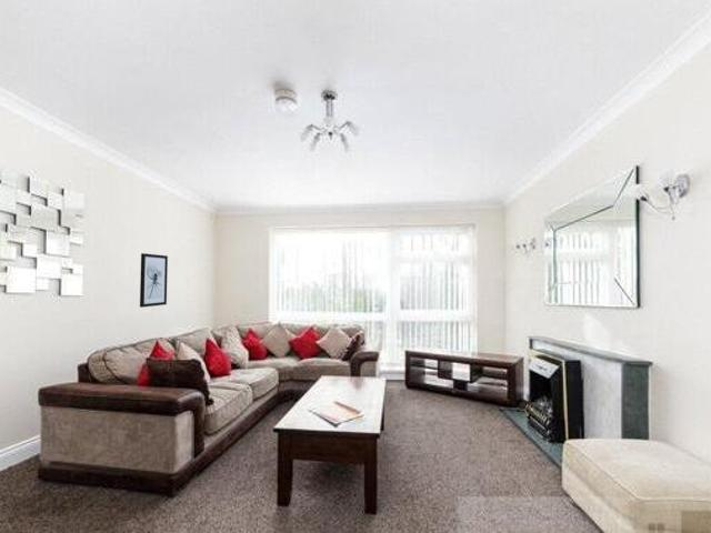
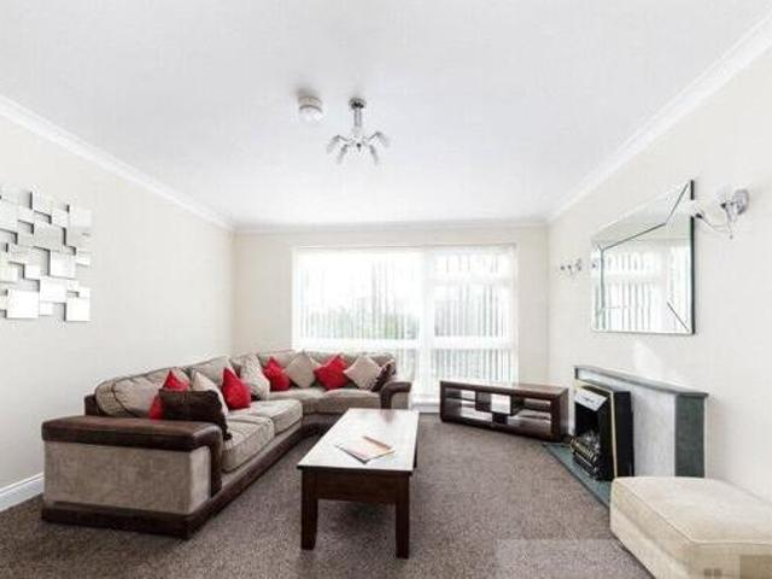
- wall art (154, 280)
